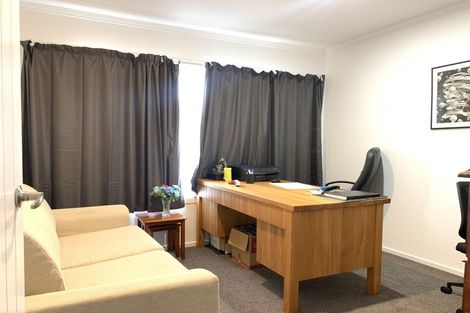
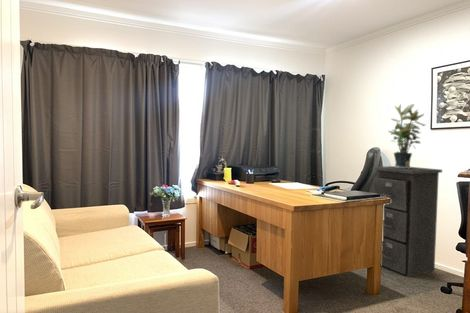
+ filing cabinet (402, 218)
+ potted plant (406, 136)
